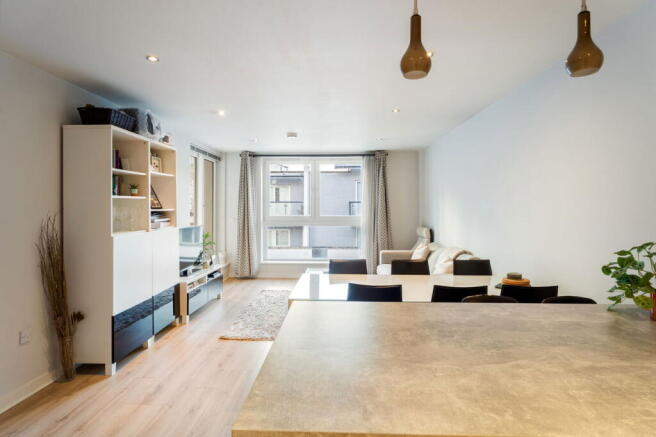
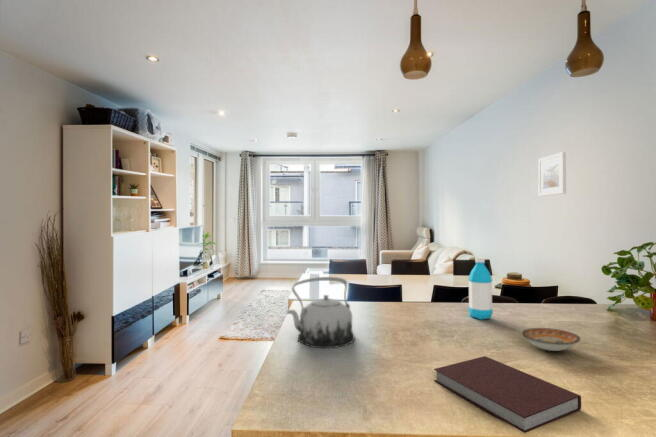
+ teapot (321, 309)
+ bowl (550, 342)
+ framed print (551, 175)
+ notebook (501, 387)
+ water bottle (480, 287)
